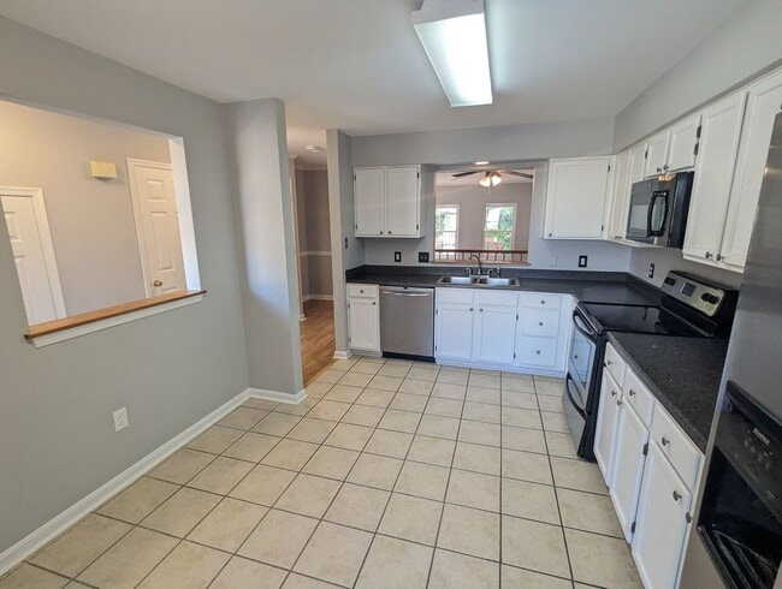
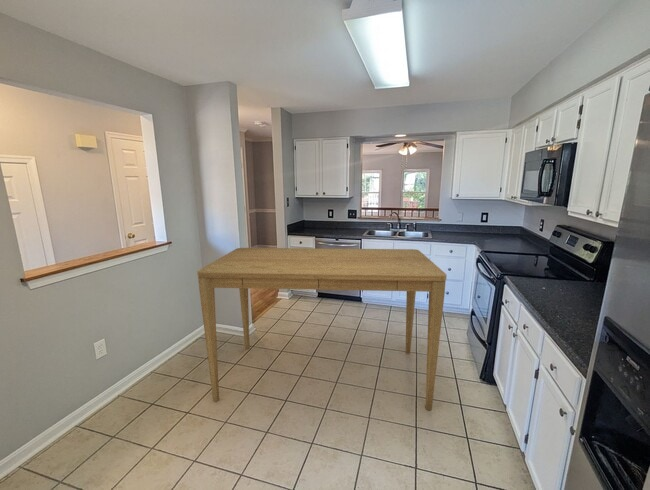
+ dining table (323, 289)
